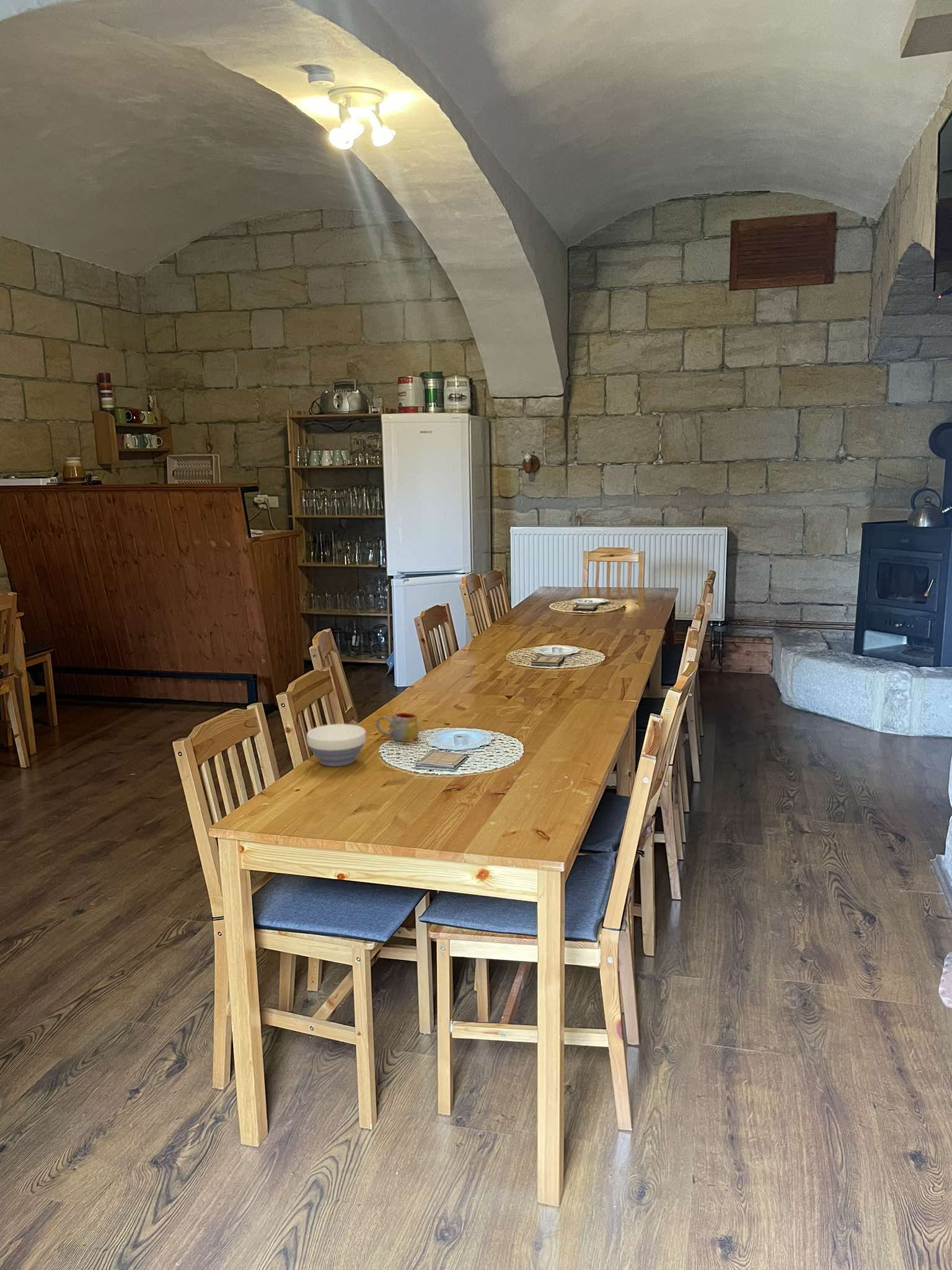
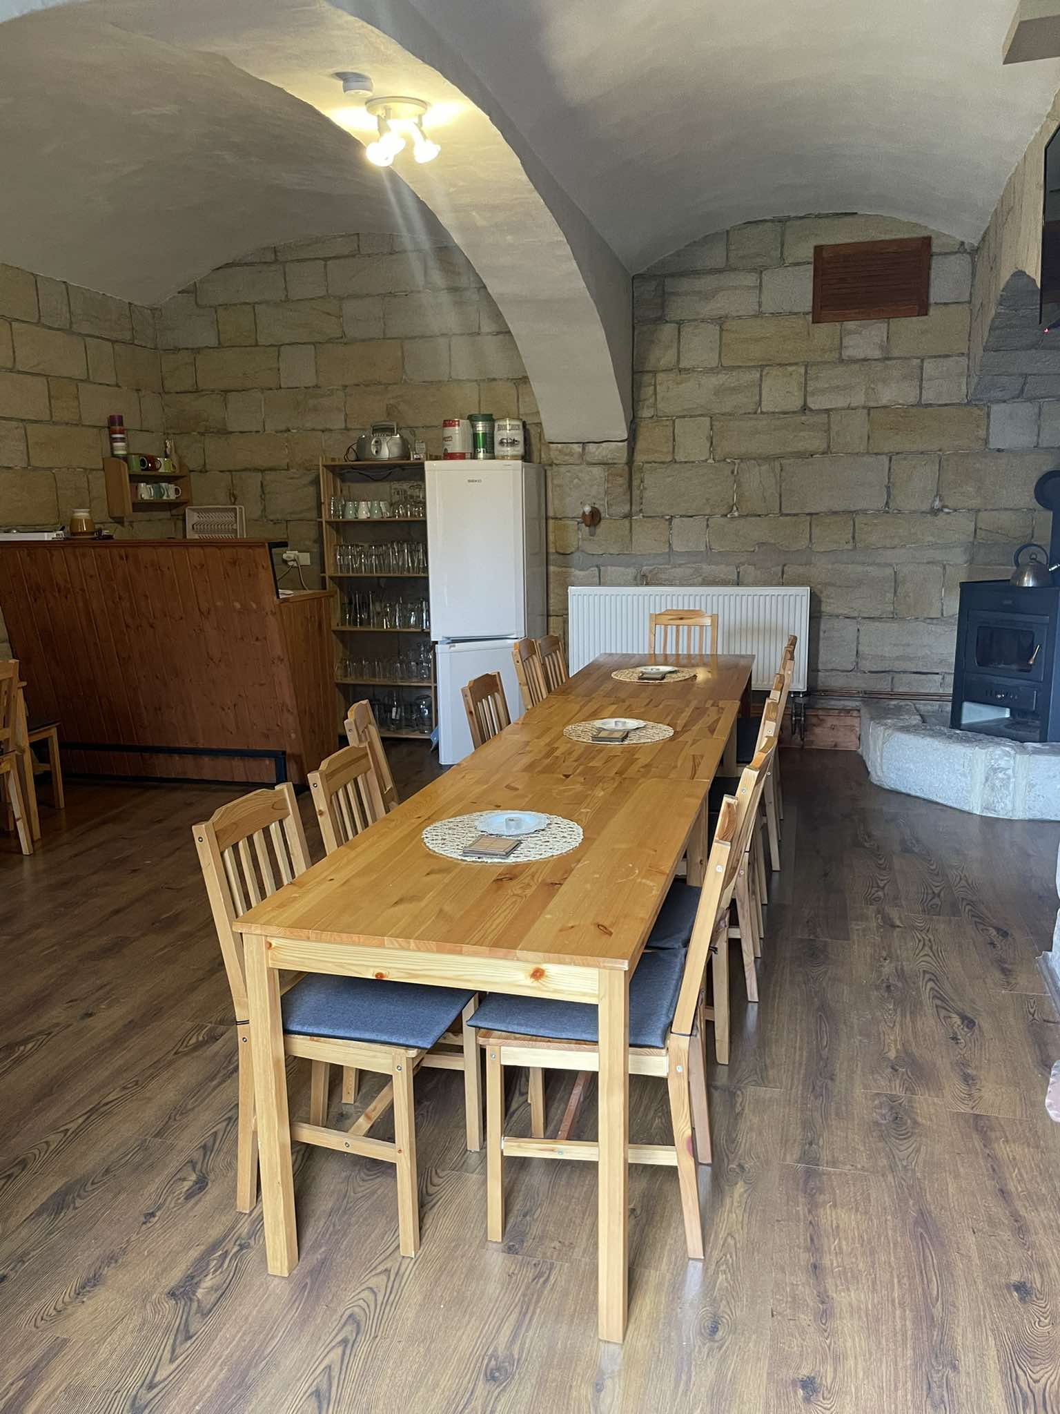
- bowl (337, 747)
- mug (397, 726)
